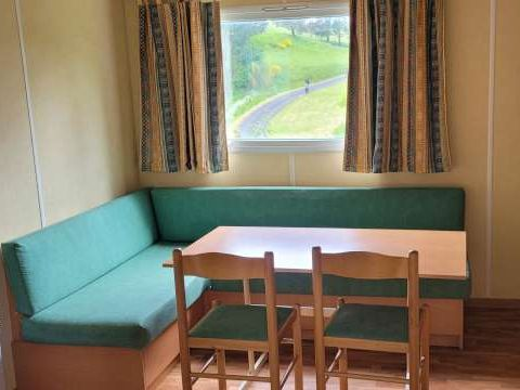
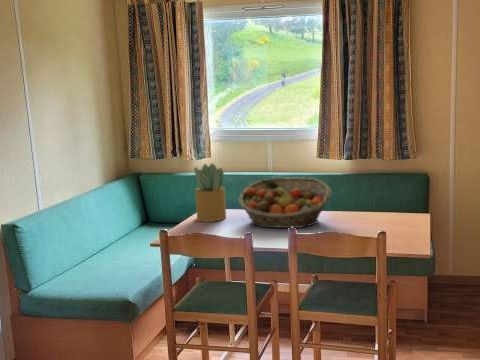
+ fruit basket (284, 202)
+ potted plant (208, 192)
